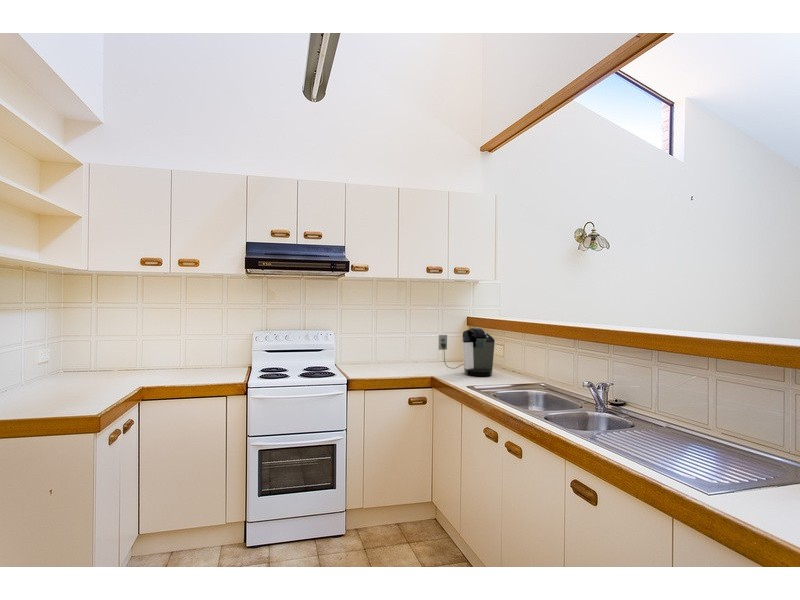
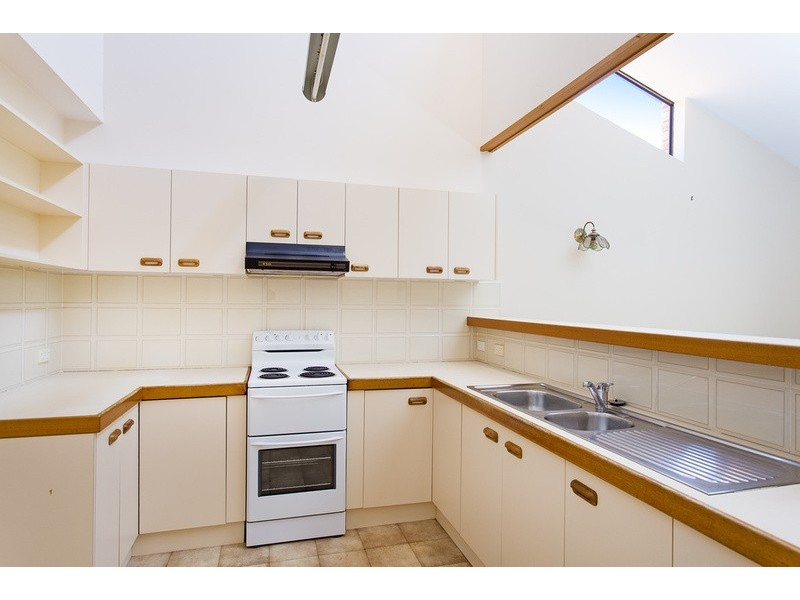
- coffee maker (468, 350)
